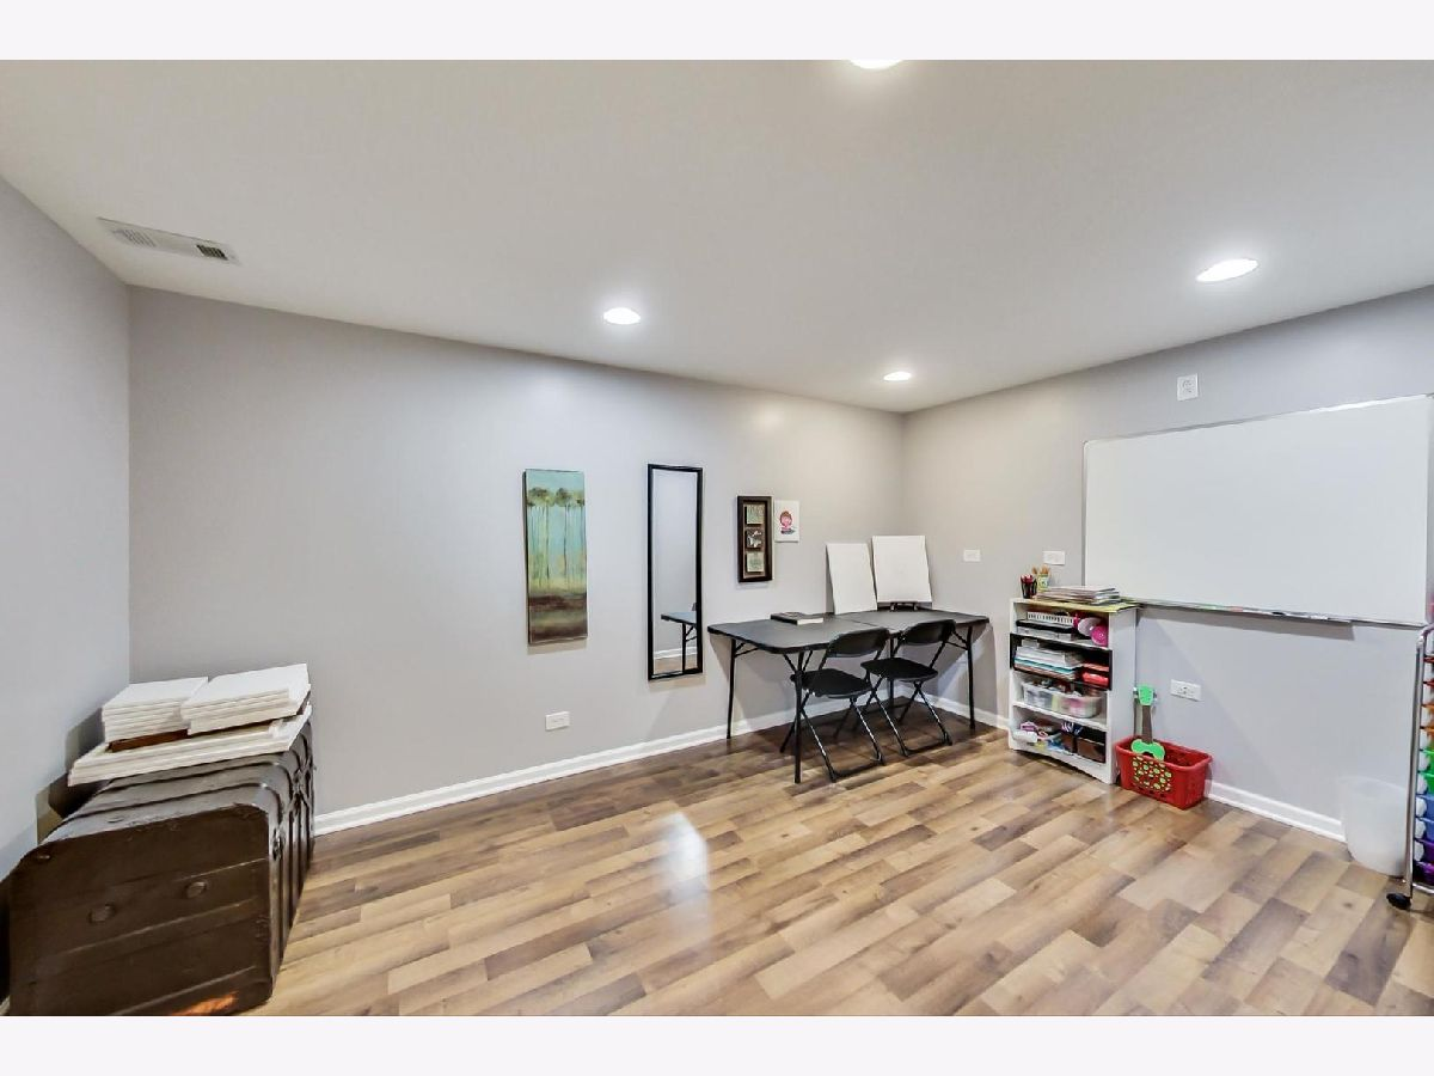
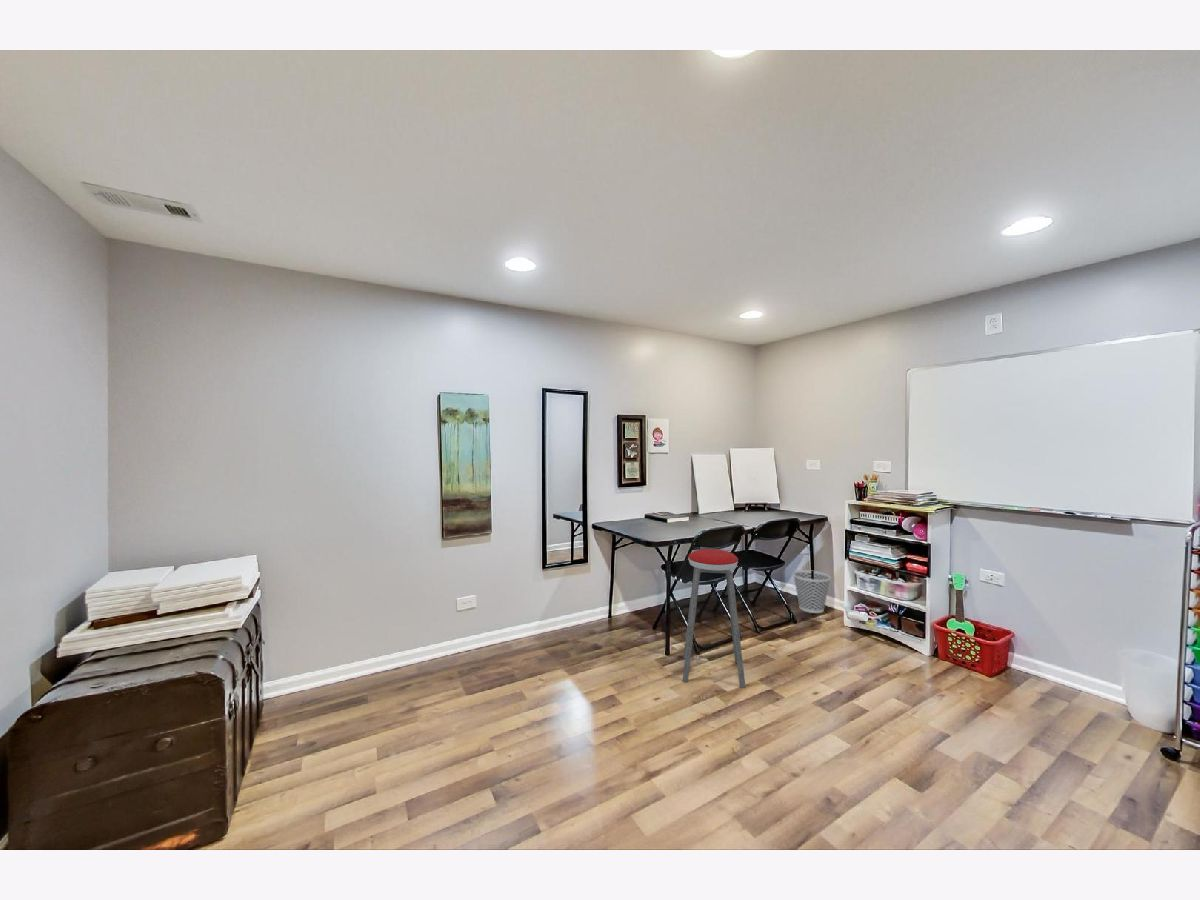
+ music stool (729, 609)
+ wastebasket (811, 591)
